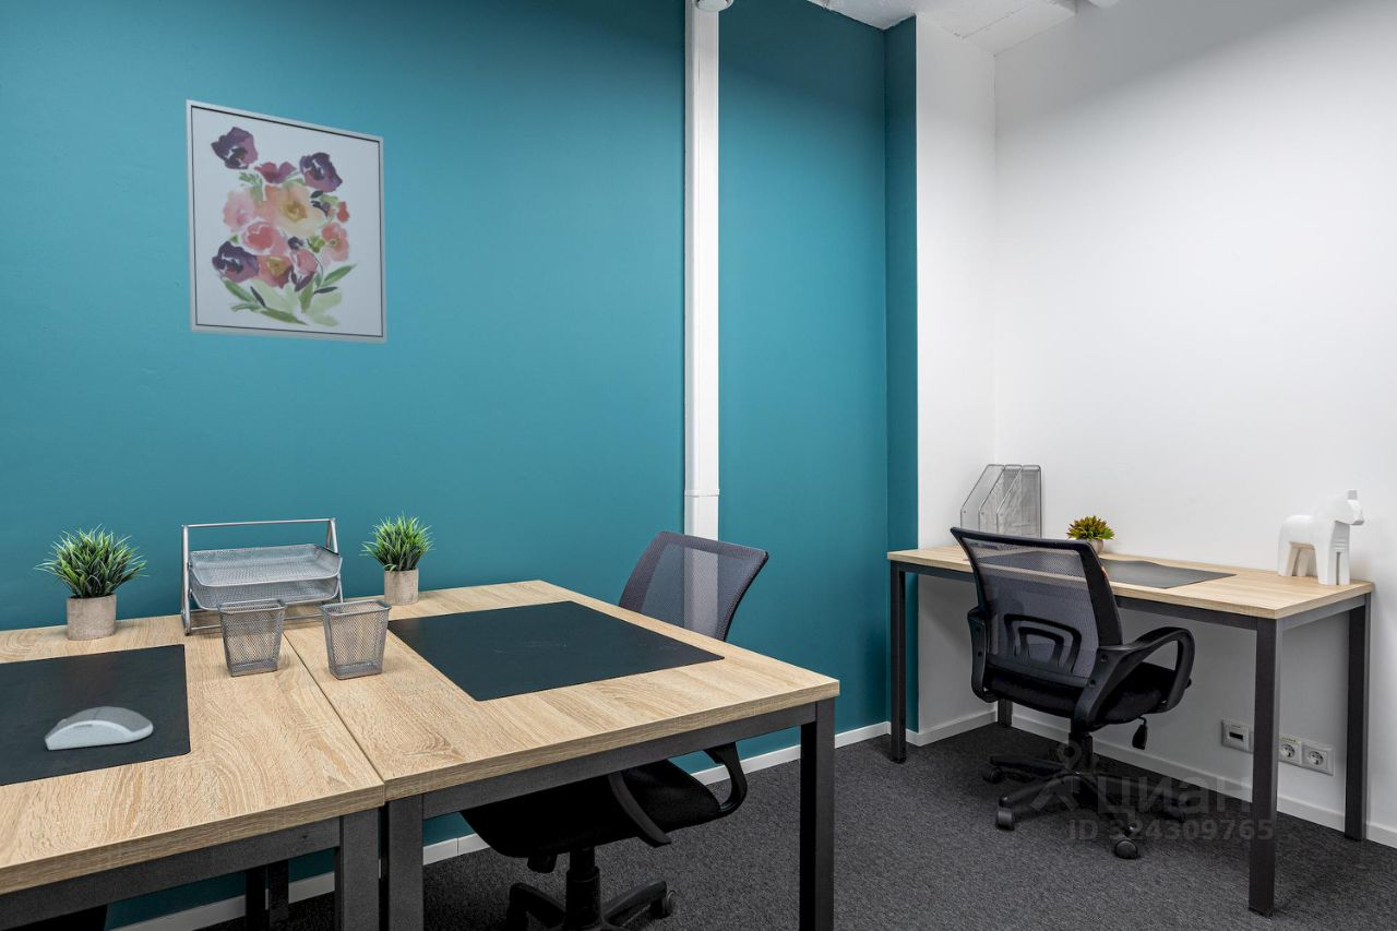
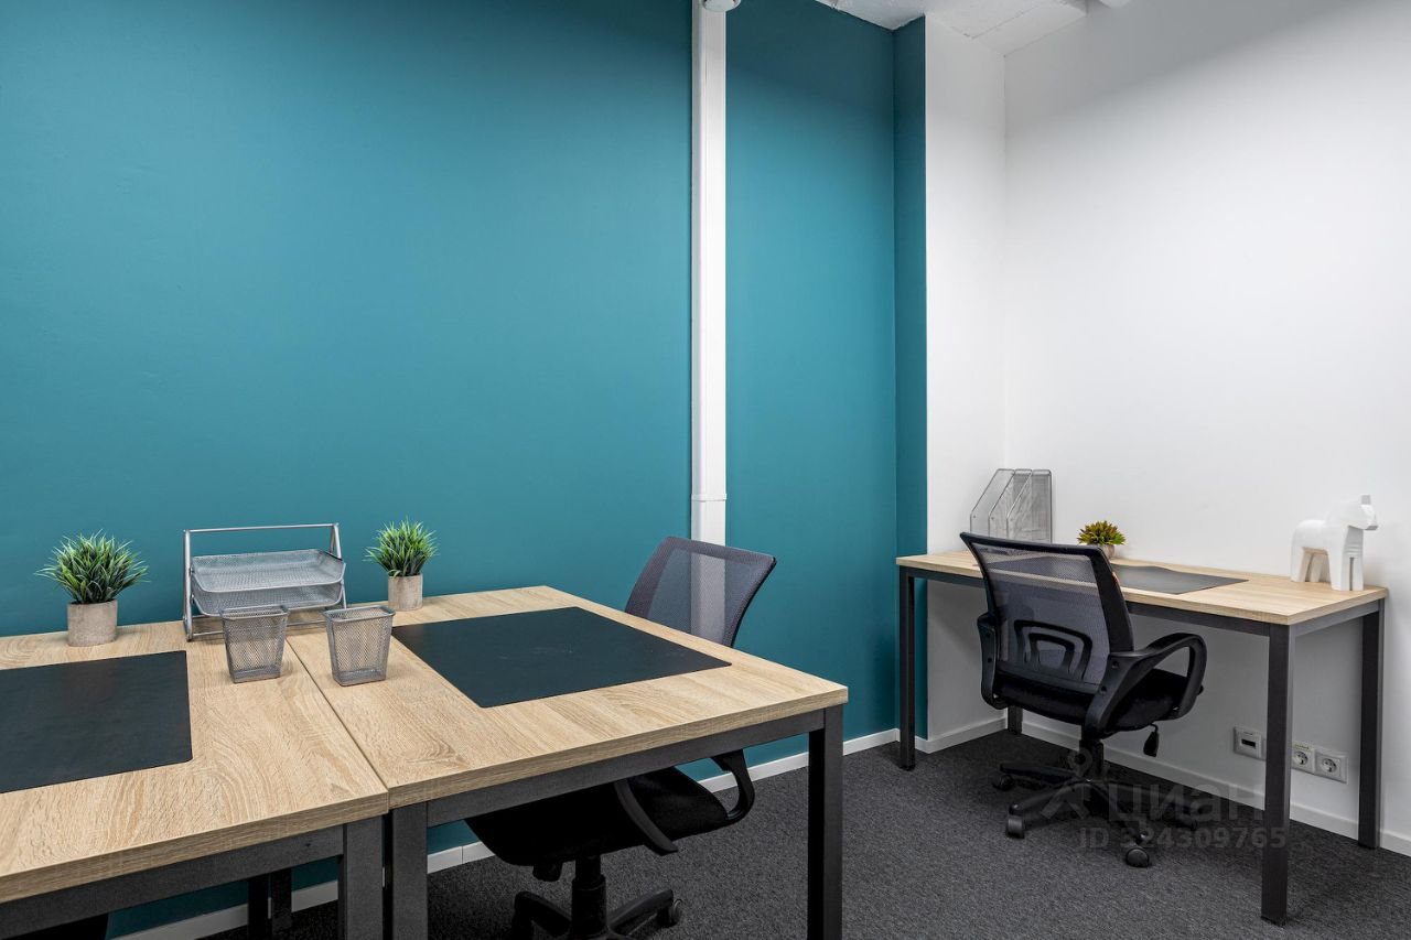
- wall art (291, 229)
- computer mouse (100, 723)
